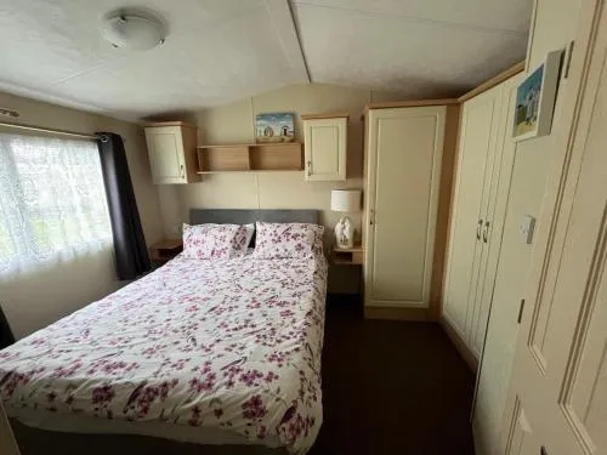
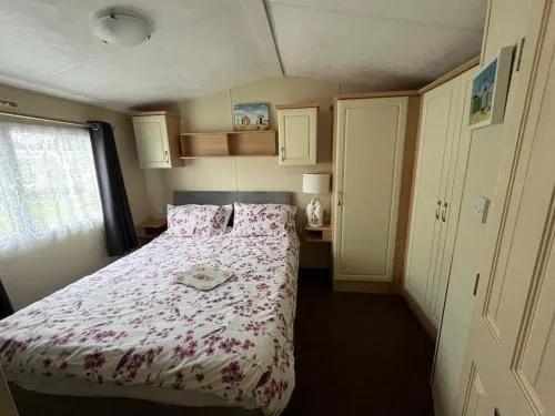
+ serving tray (203, 276)
